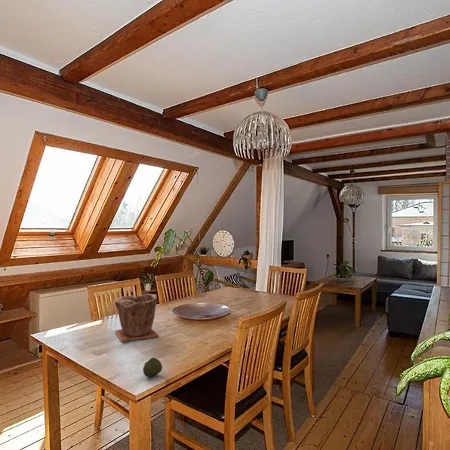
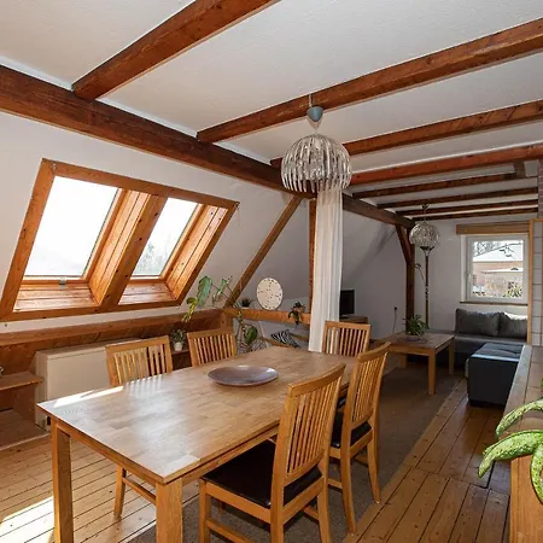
- plant pot (137, 314)
- fruit (152, 367)
